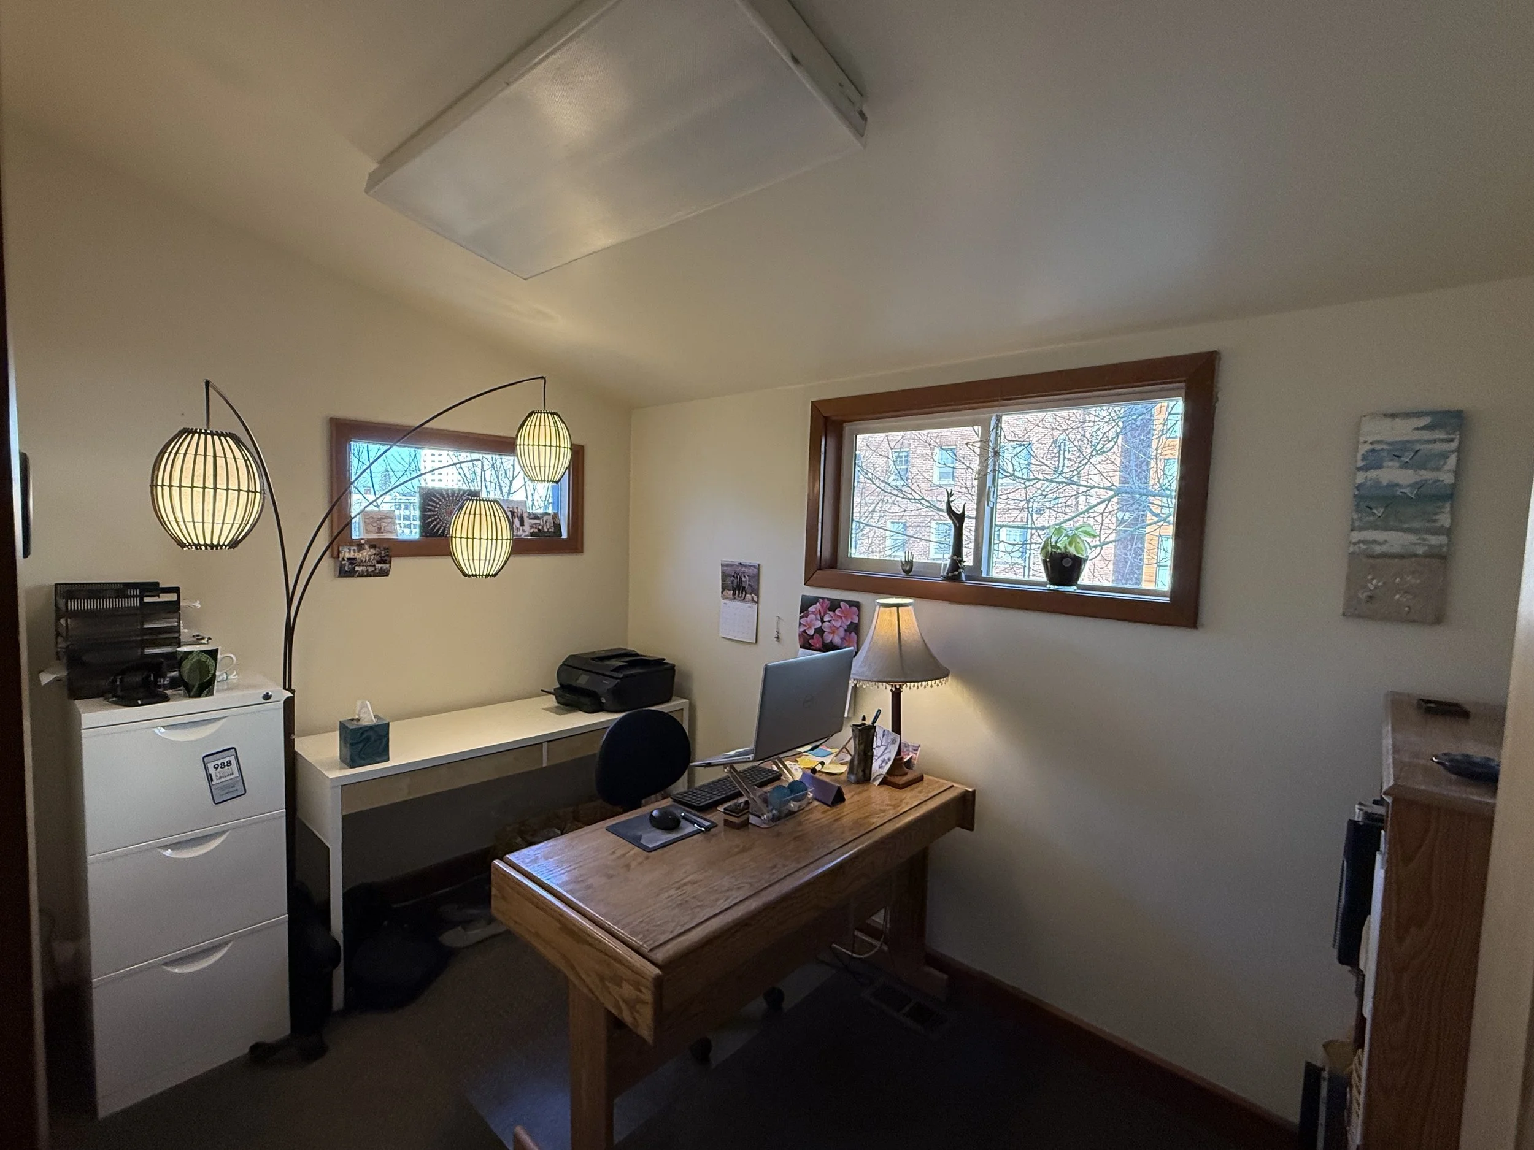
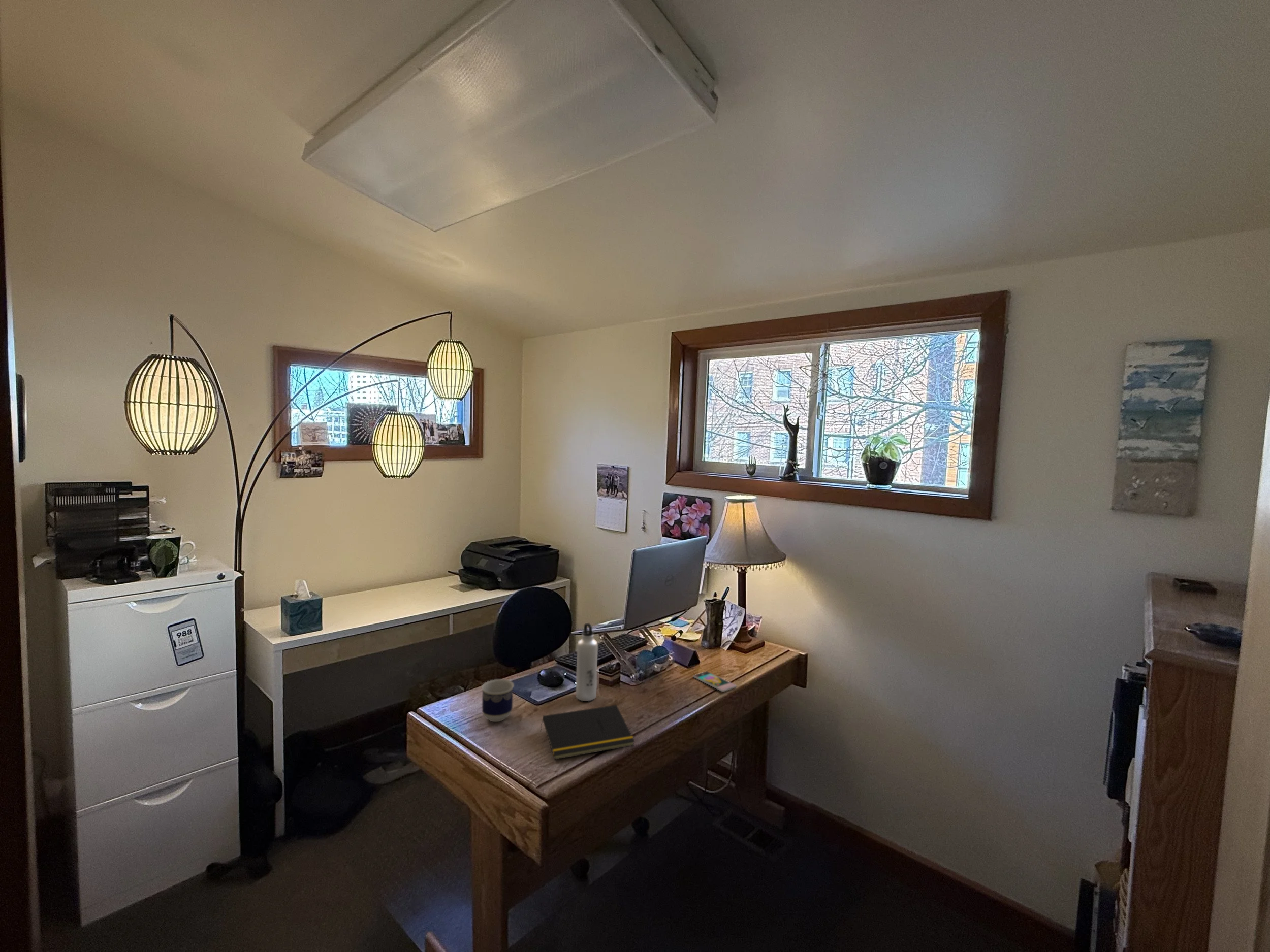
+ notepad (587, 730)
+ cup (495, 700)
+ water bottle (587, 660)
+ smartphone (714, 681)
